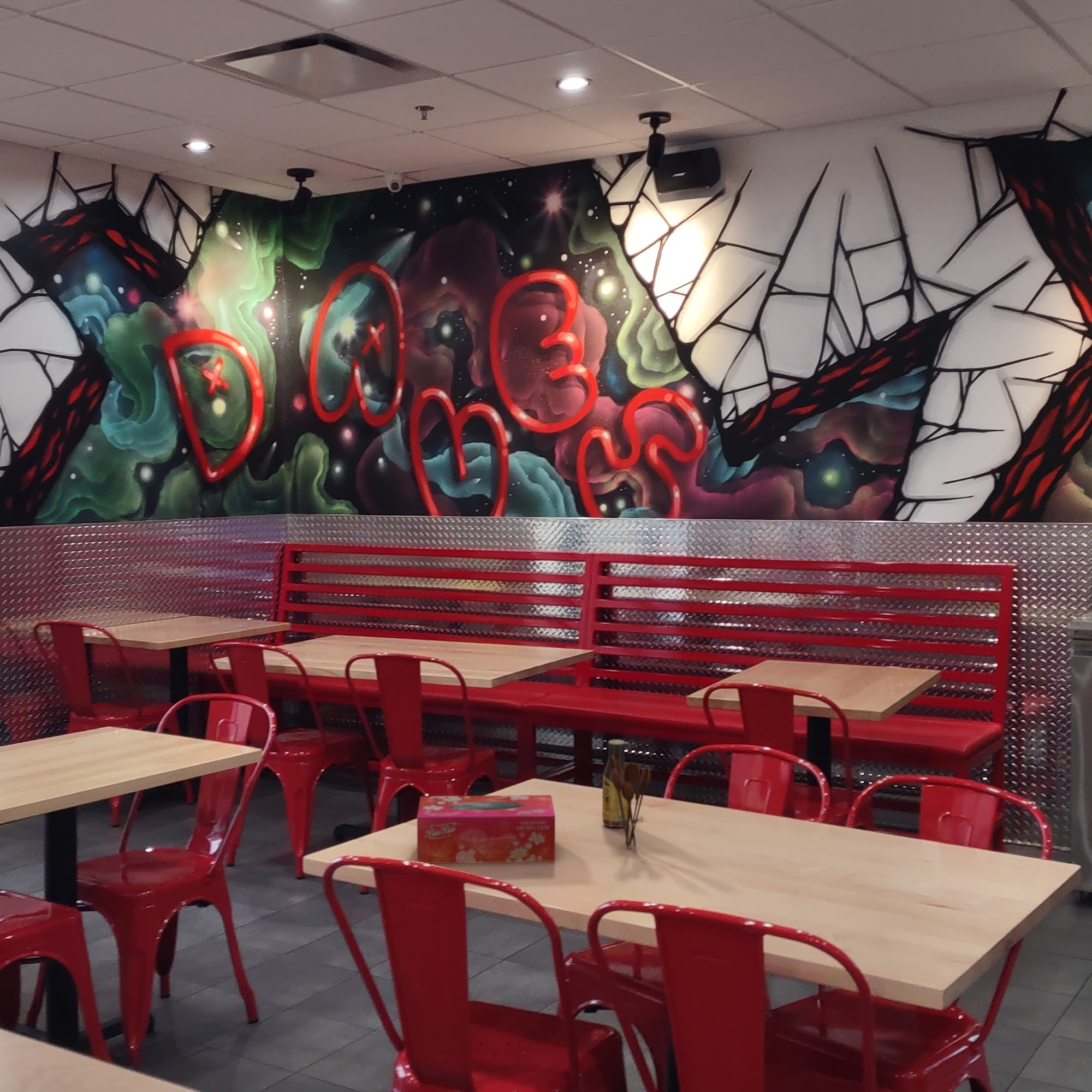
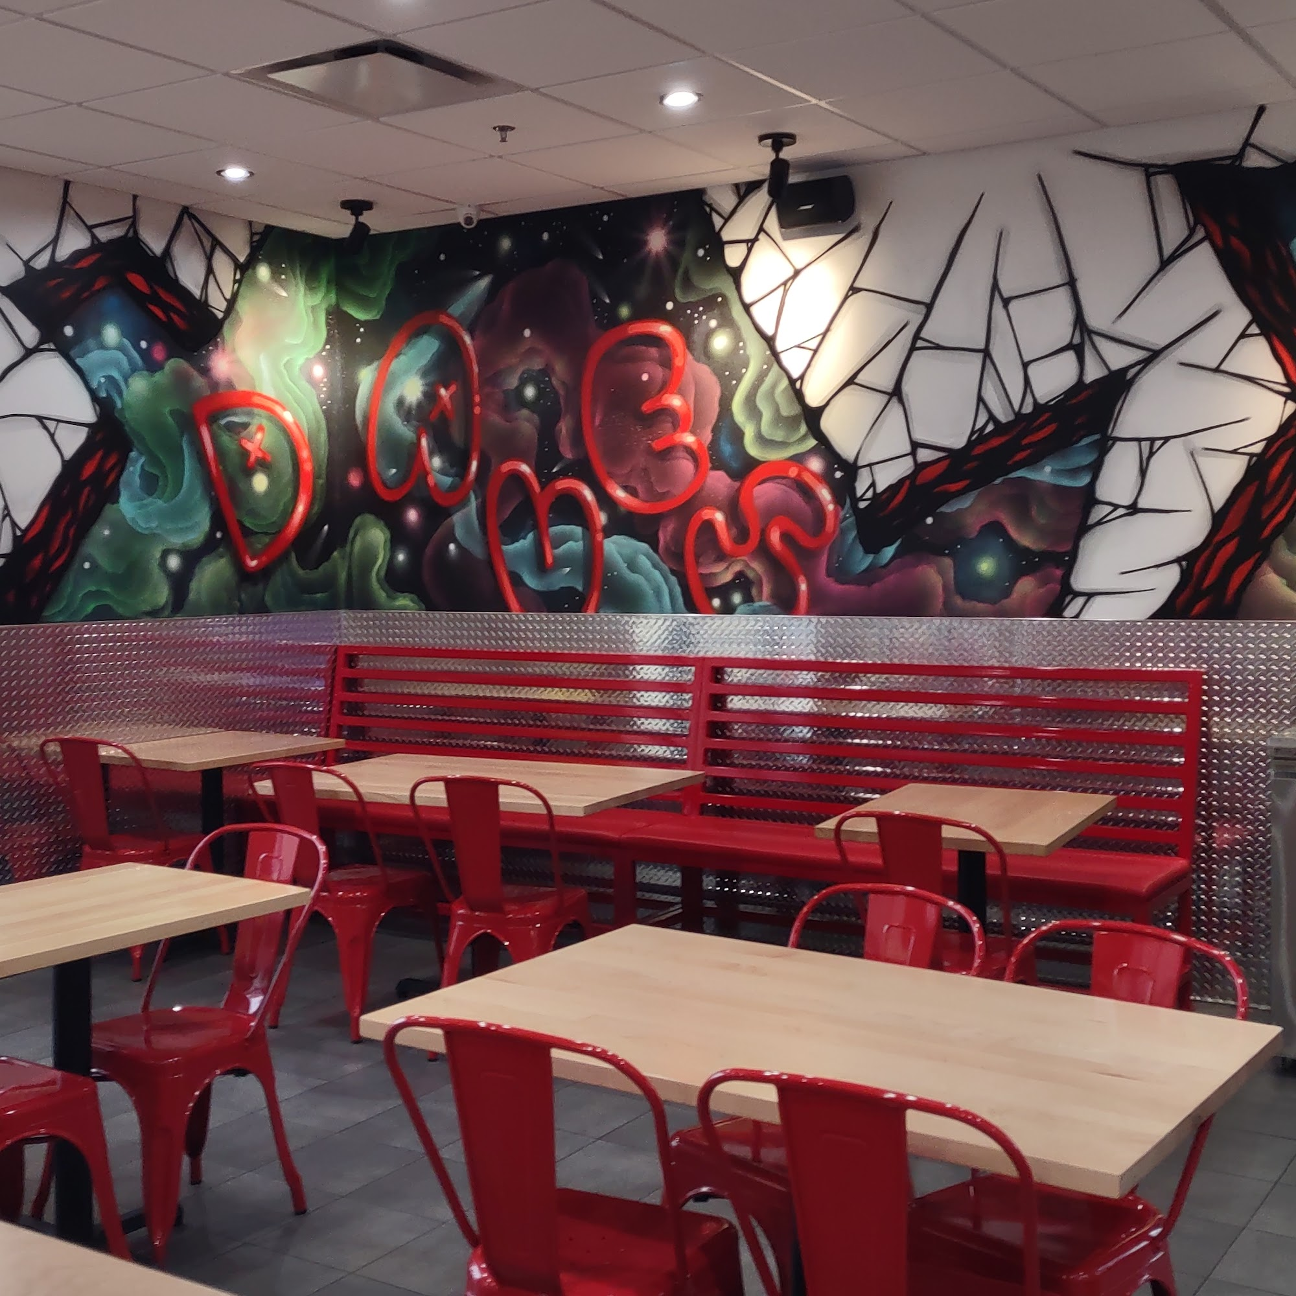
- tissue box (486, 828)
- sauce bottle (613, 783)
- utensil holder (628, 802)
